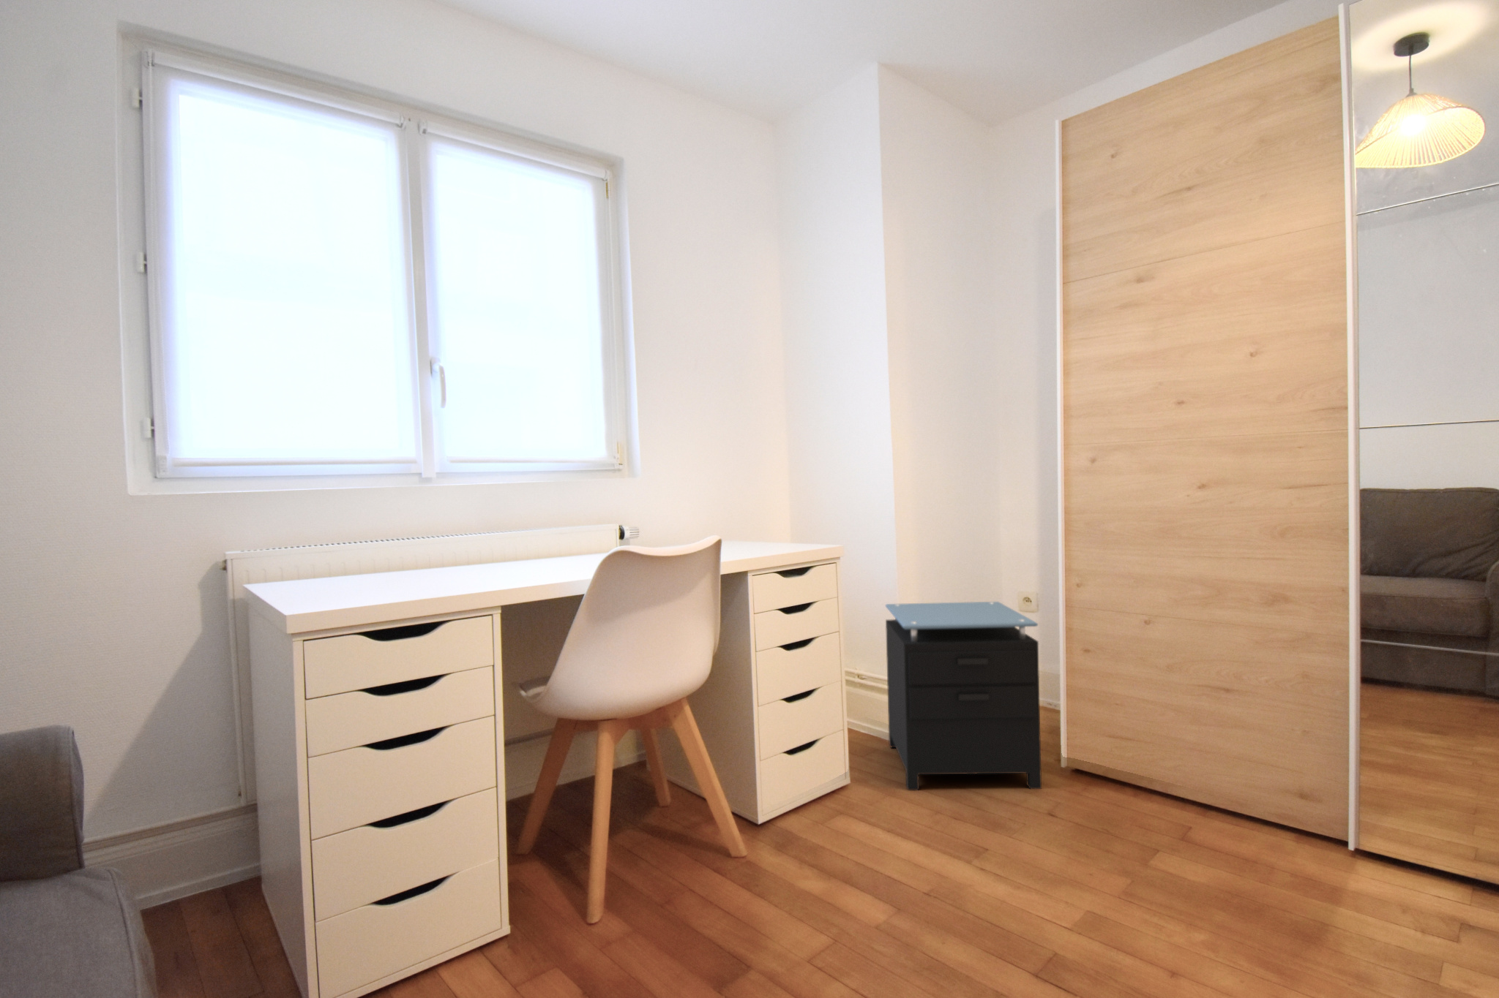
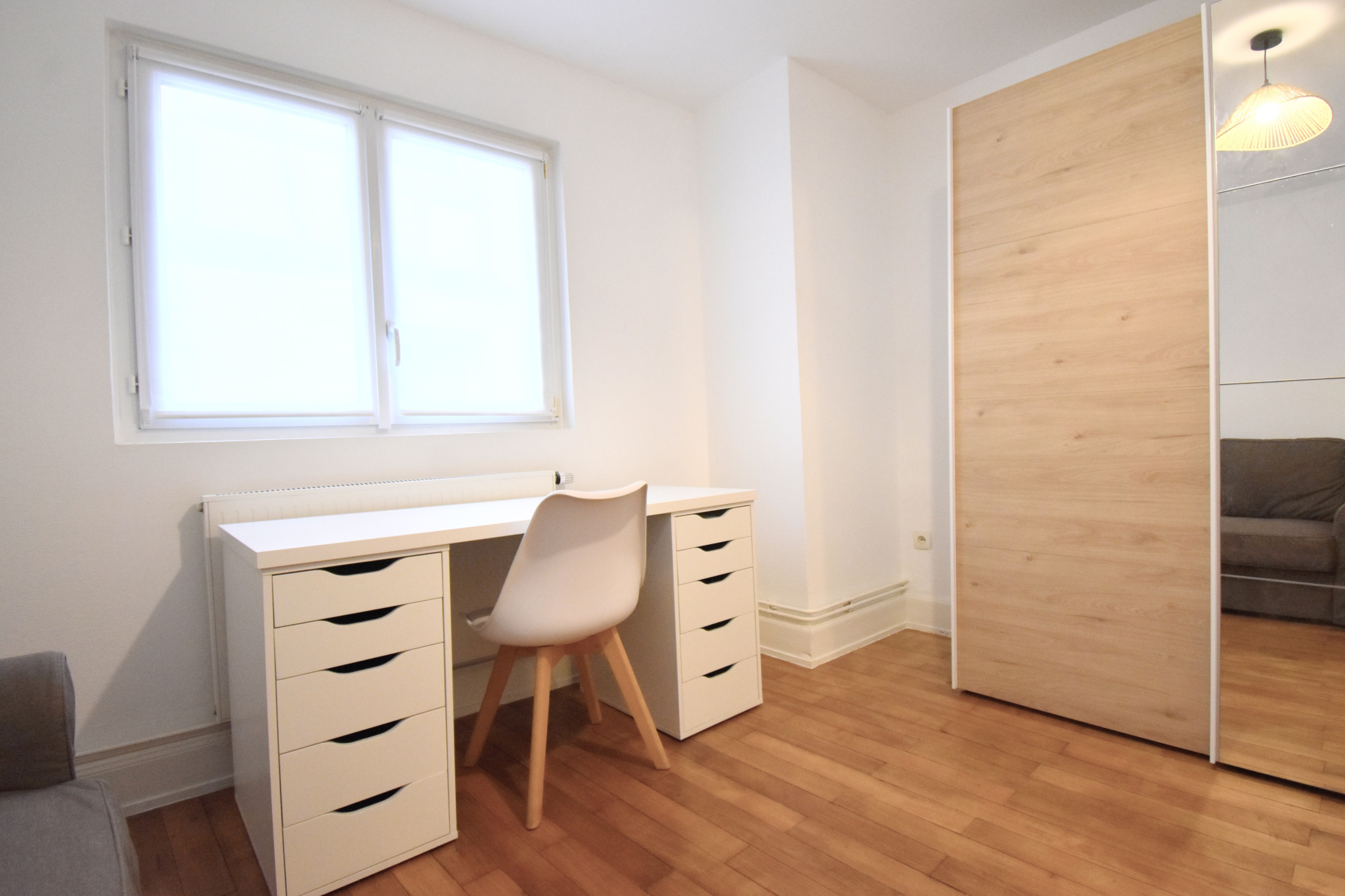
- nightstand (956, 688)
